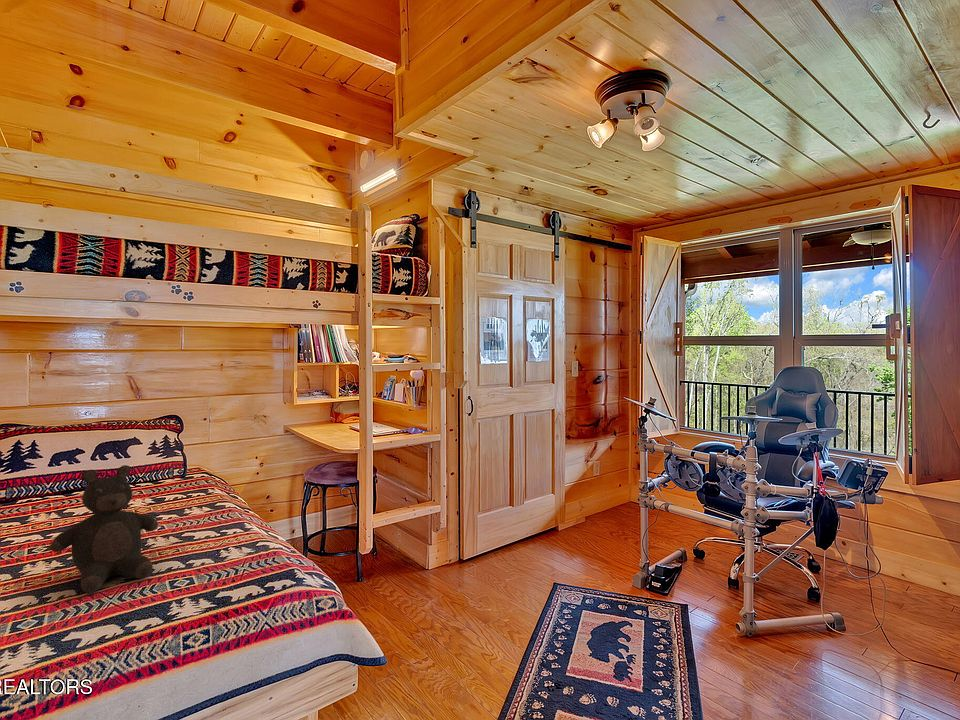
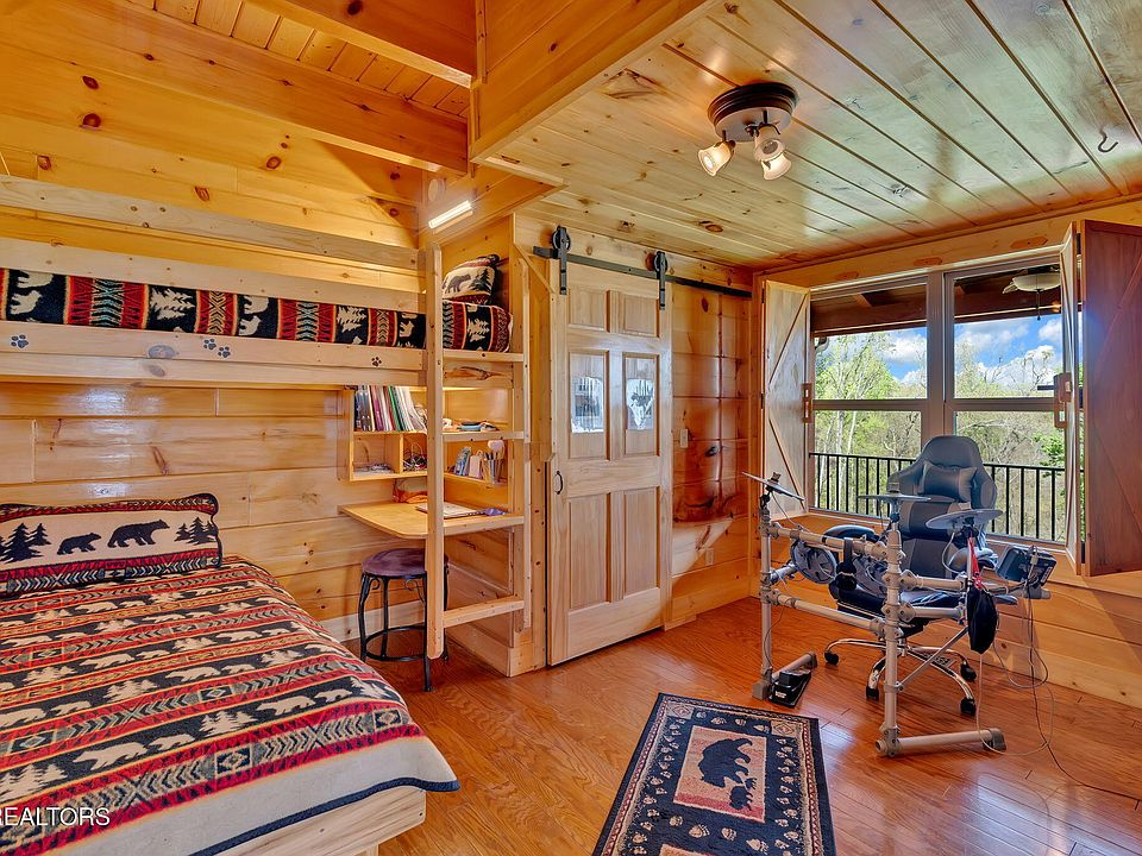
- teddy bear (111, 523)
